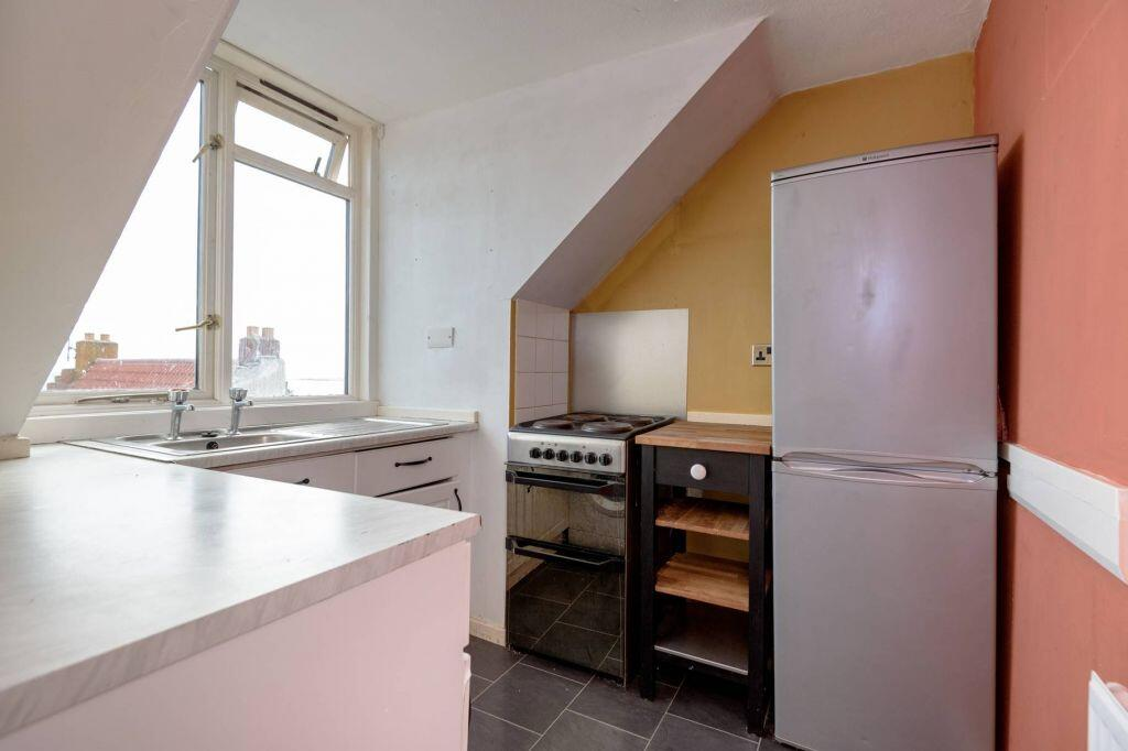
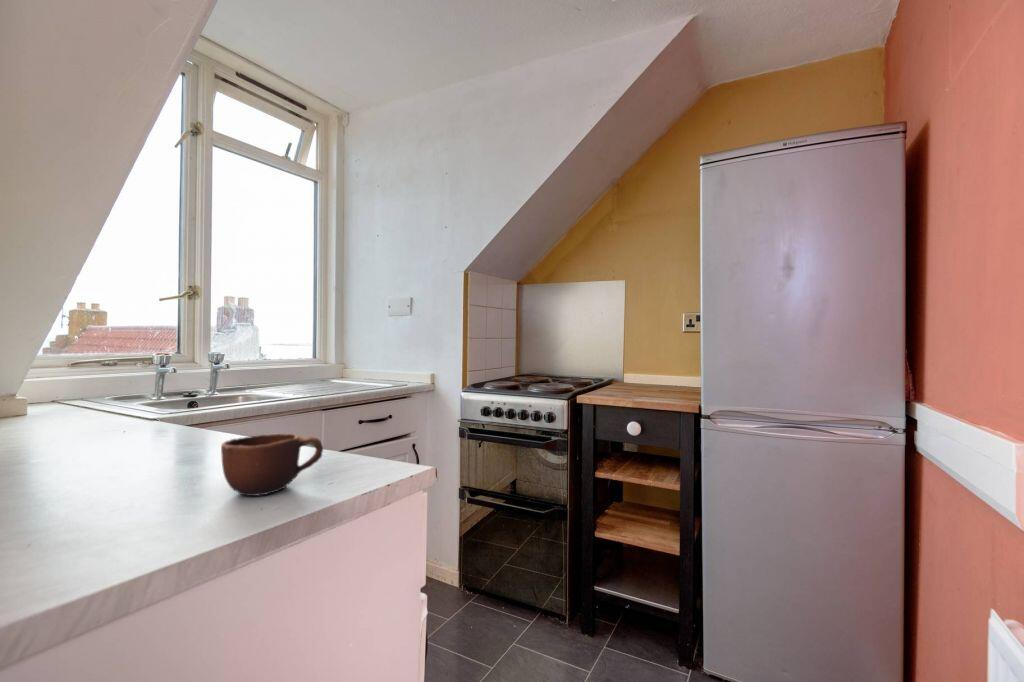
+ mug (269, 461)
